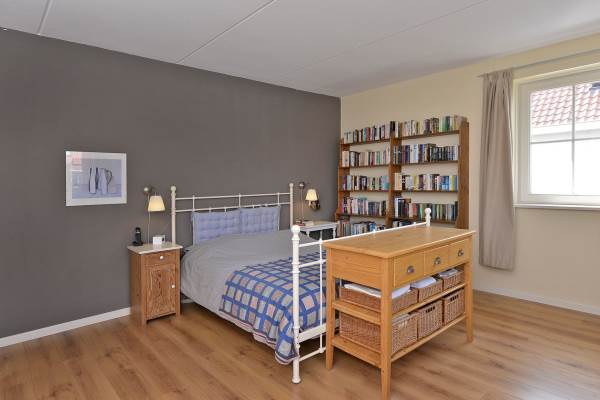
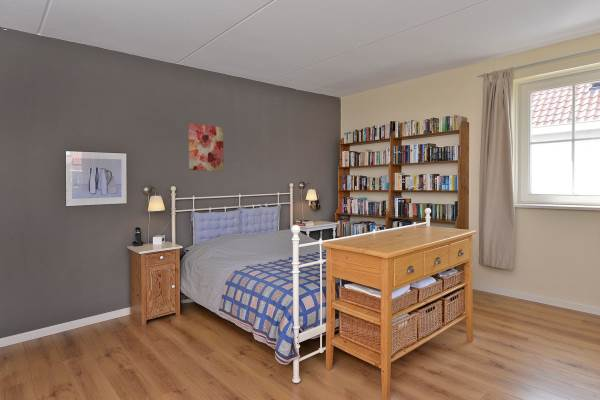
+ wall art (206, 148)
